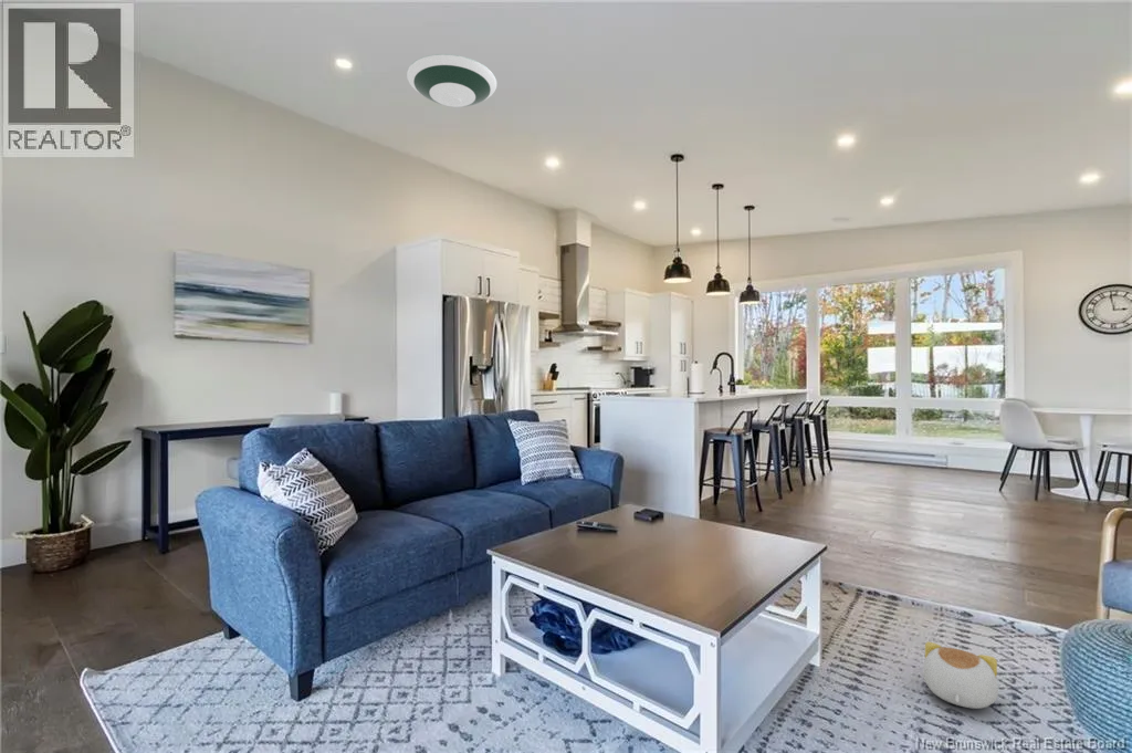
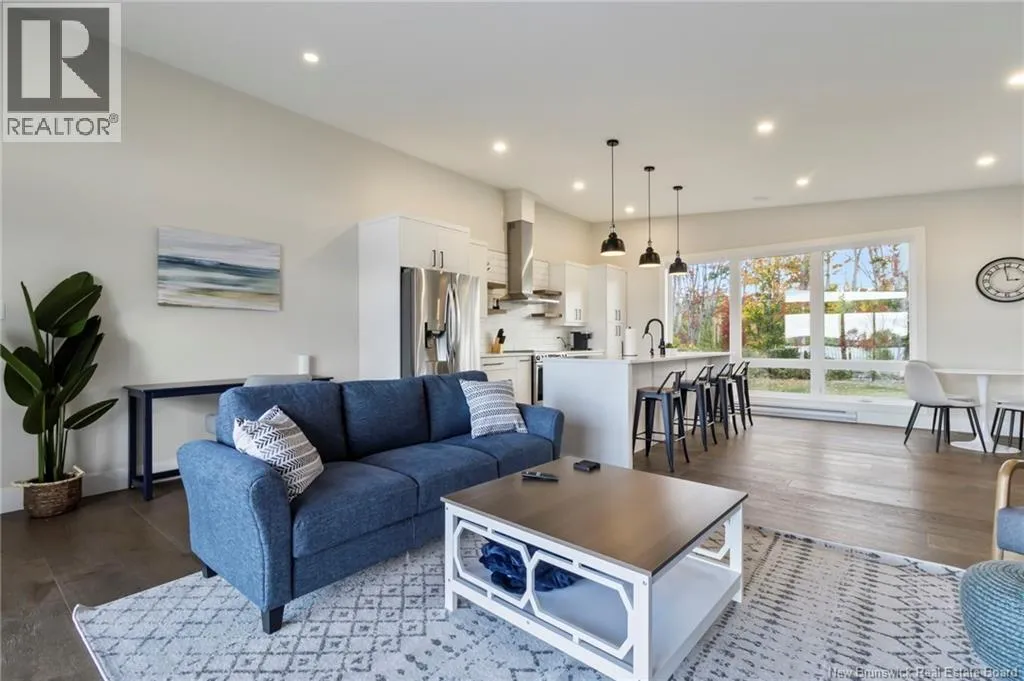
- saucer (452, 91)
- plush toy (958, 678)
